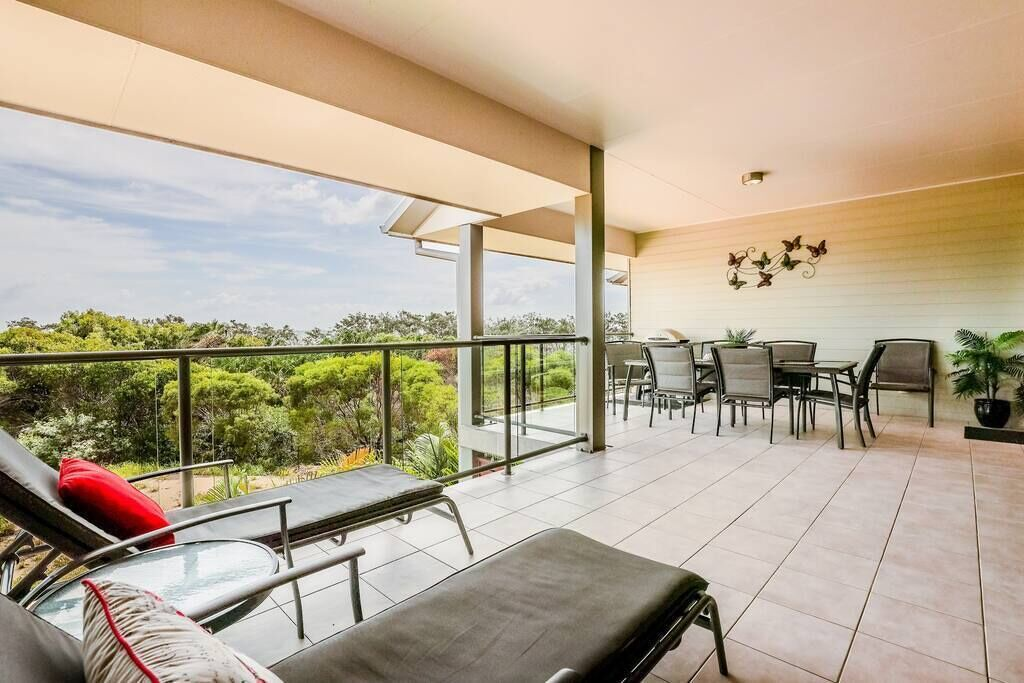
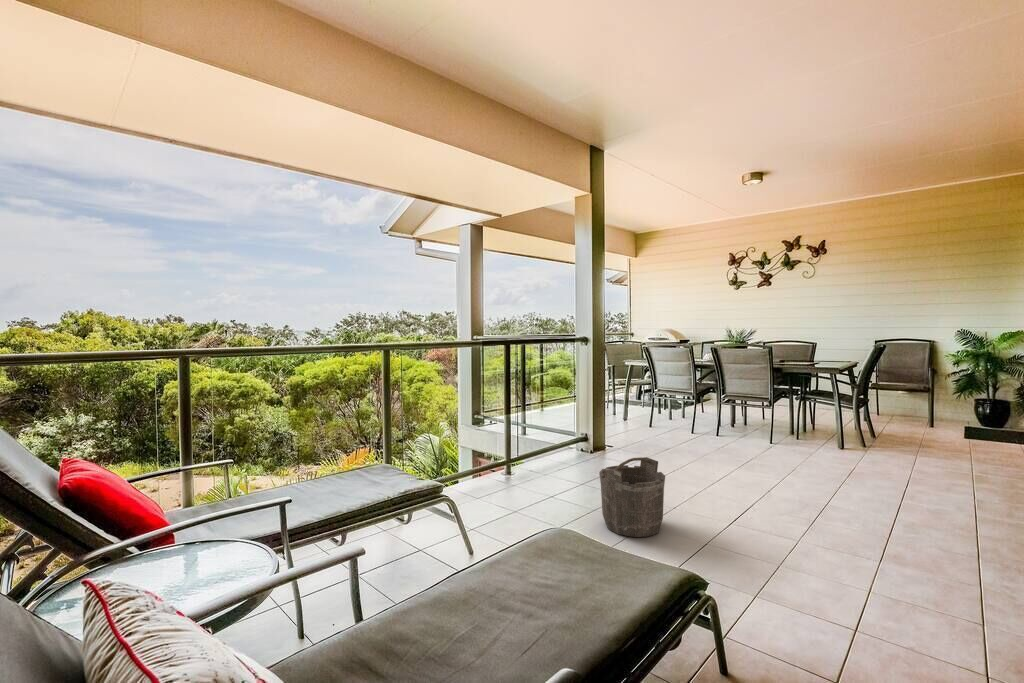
+ bucket (632, 492)
